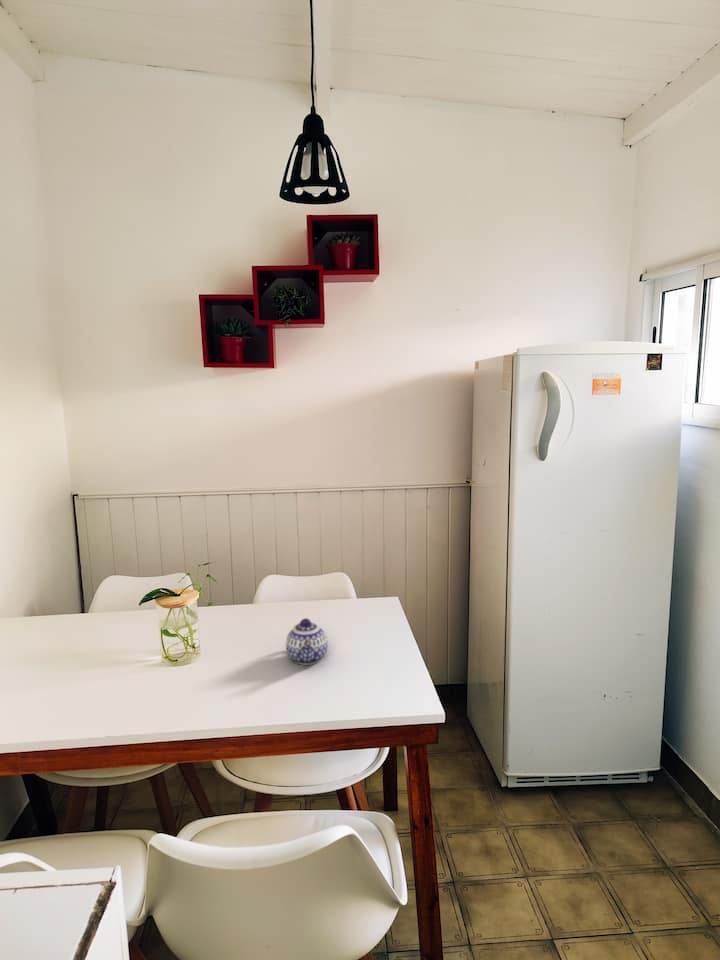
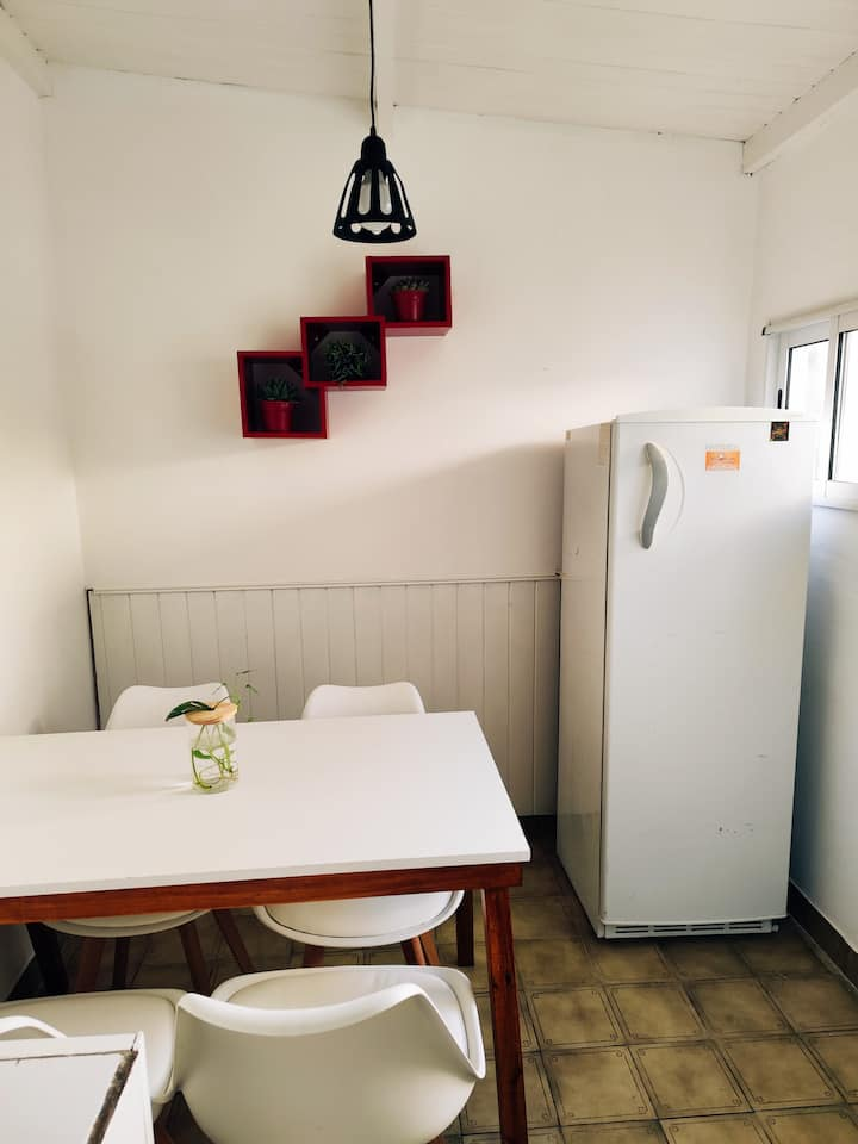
- teapot (306, 639)
